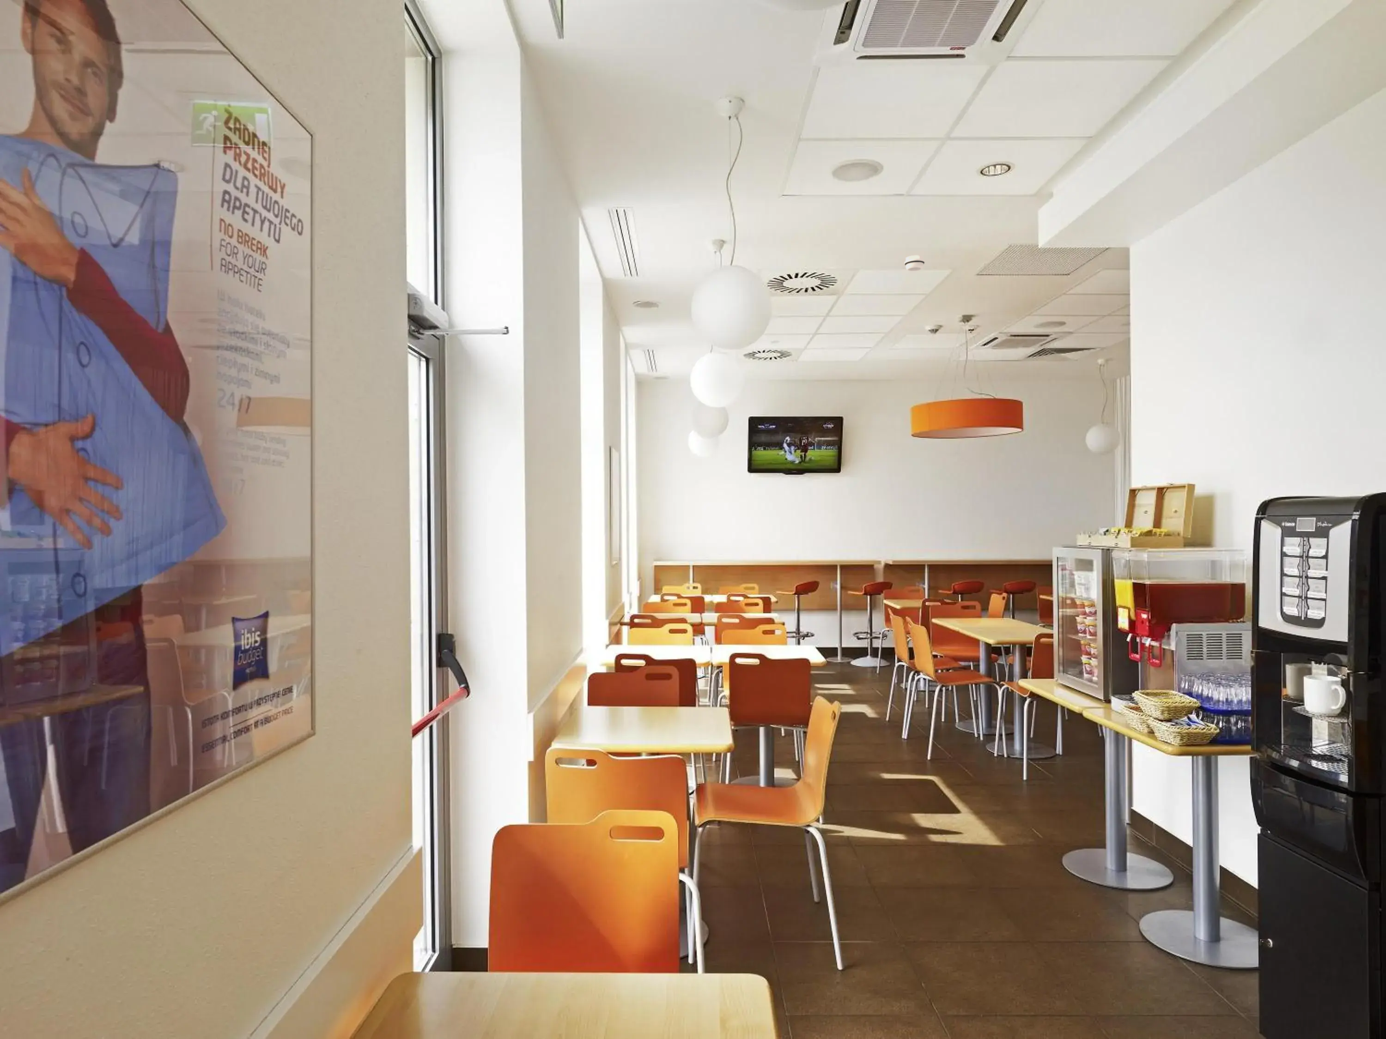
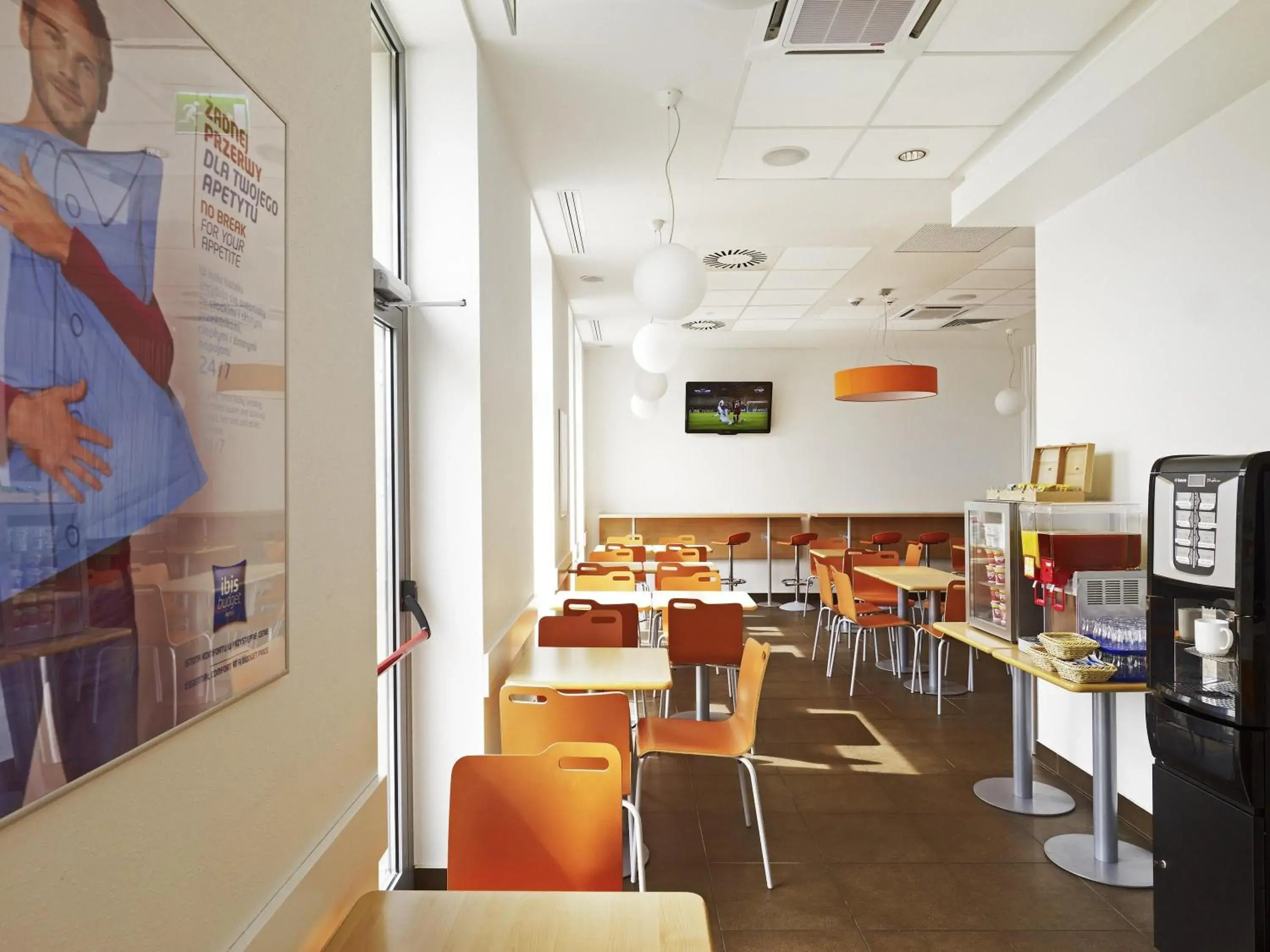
- smoke detector (915, 263)
